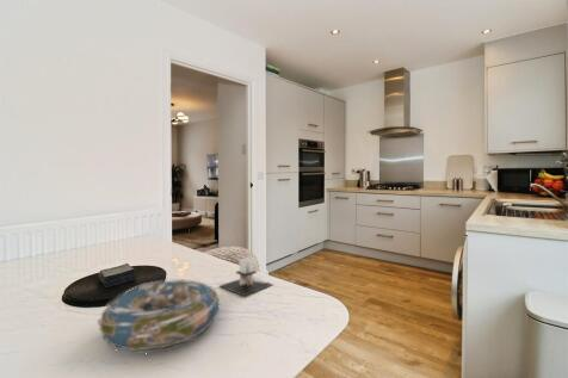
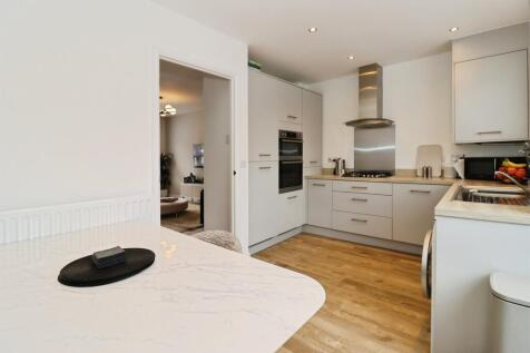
- decorative bowl (163, 310)
- architectural model (246, 272)
